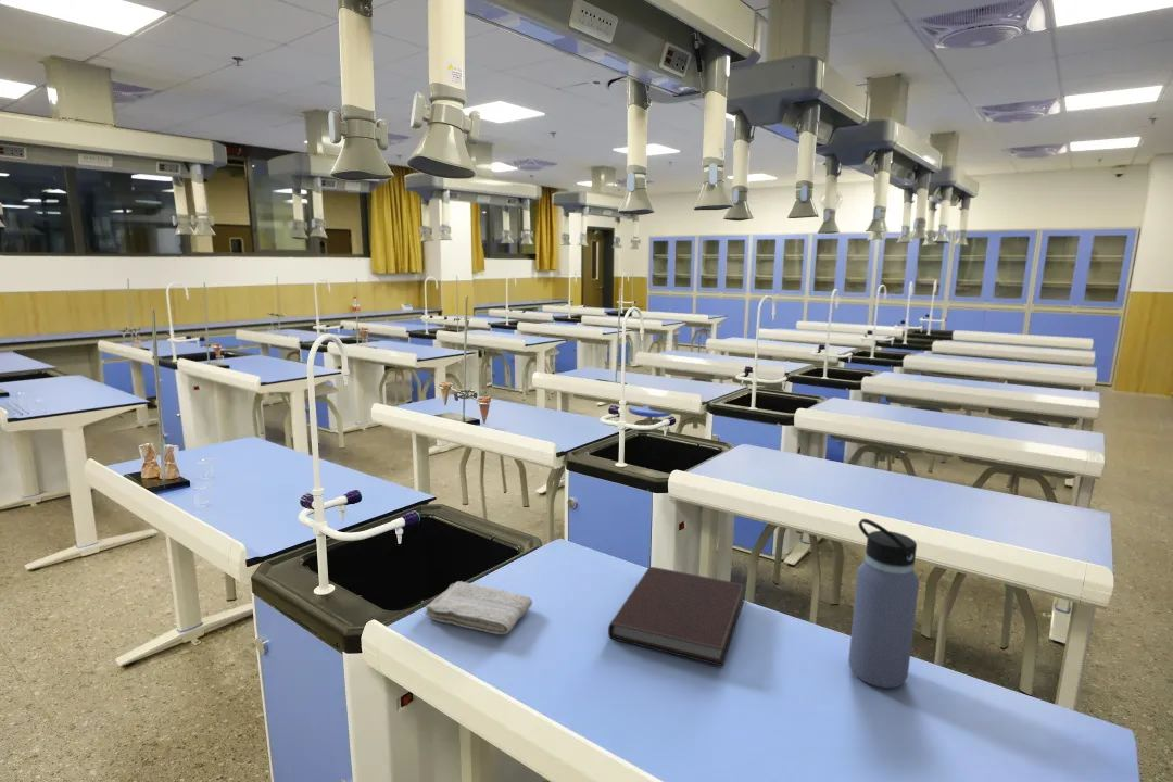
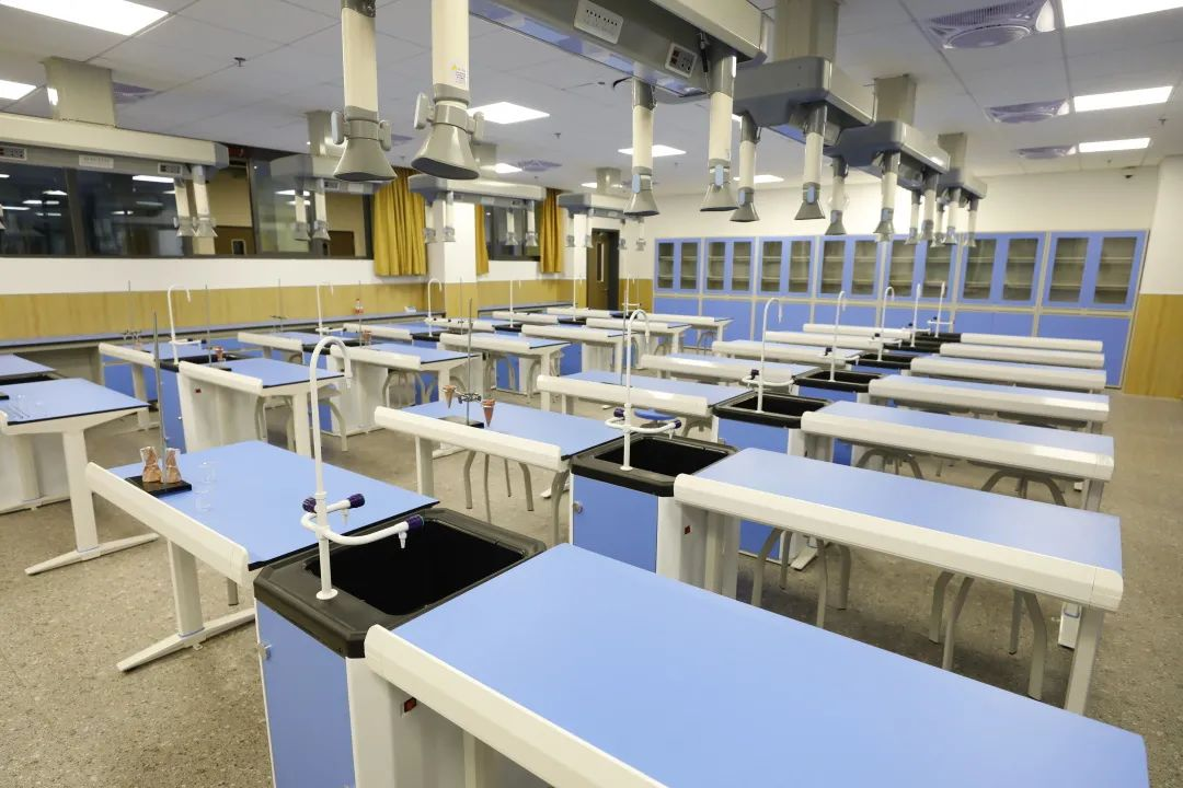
- water bottle (883, 597)
- washcloth (479, 605)
- notebook (680, 609)
